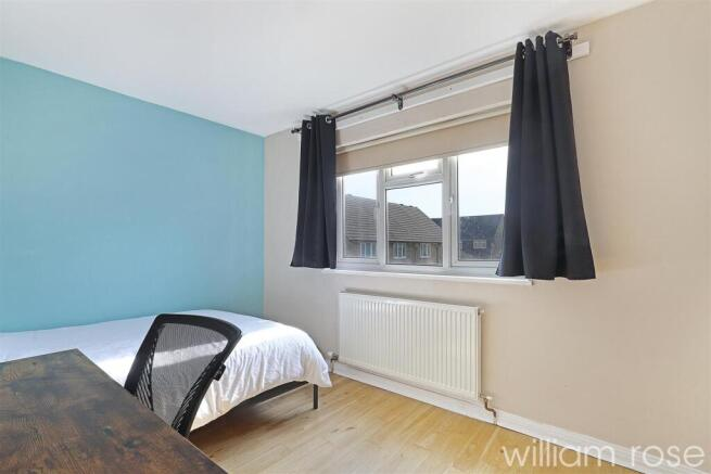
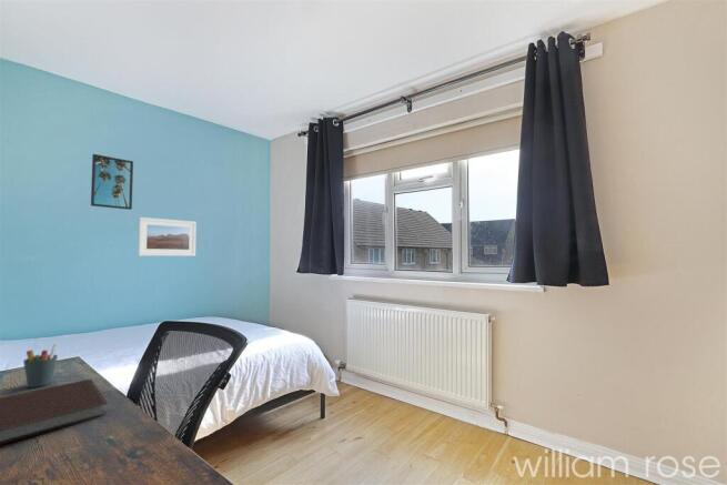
+ notebook (48, 406)
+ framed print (169, 238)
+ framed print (112, 182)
+ pen holder (40, 364)
